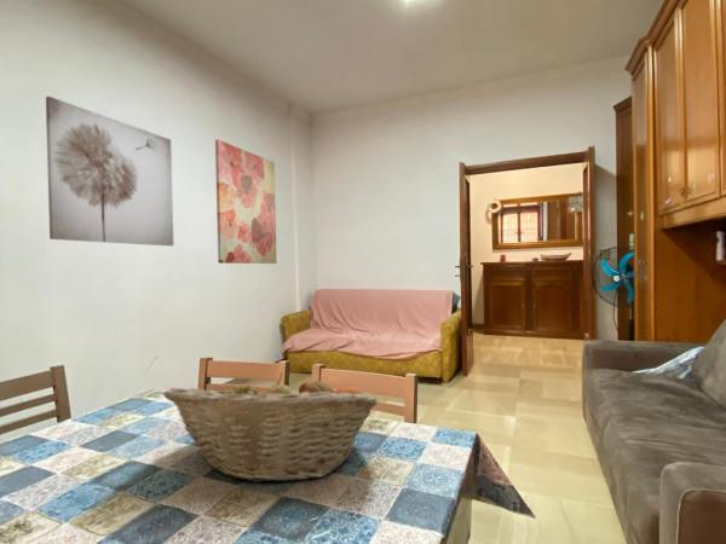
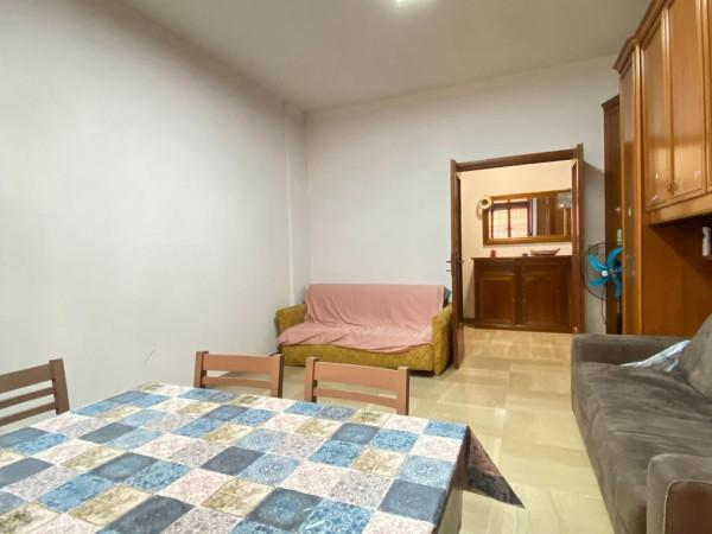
- fruit basket (273, 412)
- wall art (119, 181)
- wall art (248, 207)
